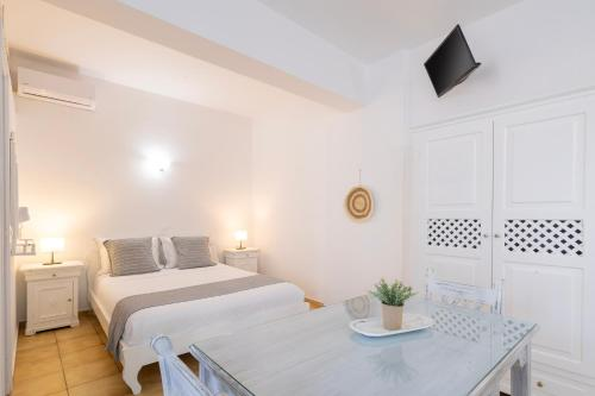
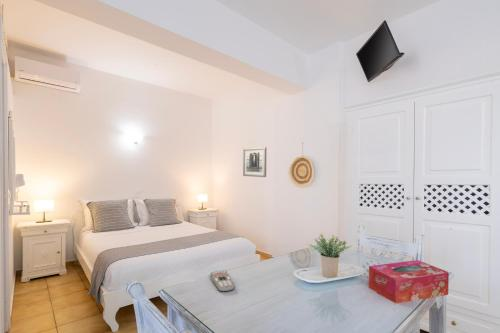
+ tissue box (407, 279)
+ remote control (222, 280)
+ wall art (254, 162)
